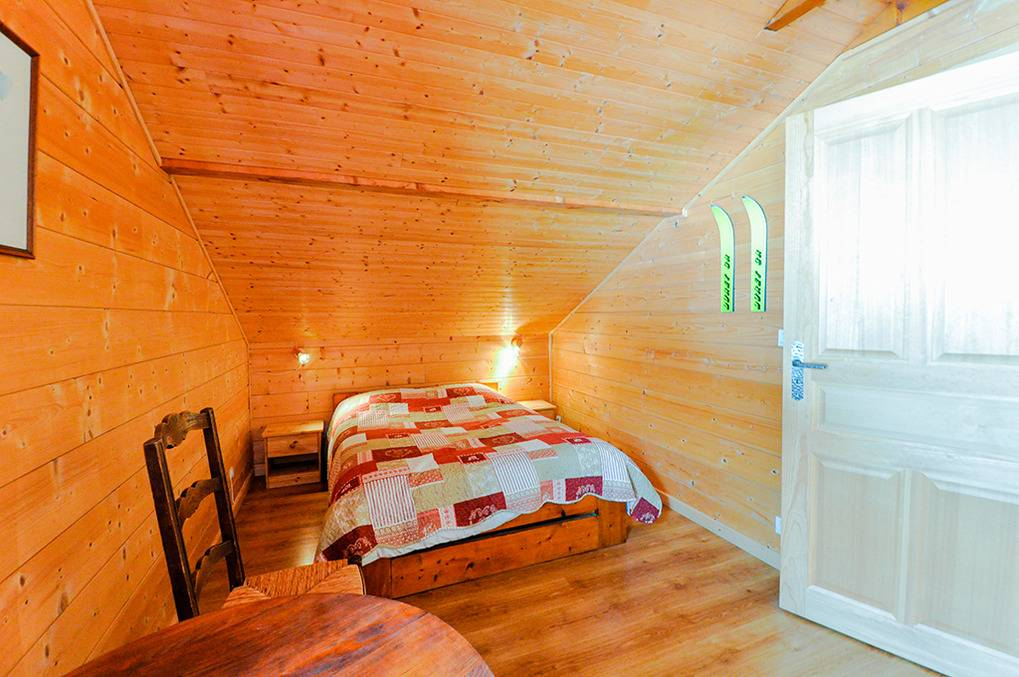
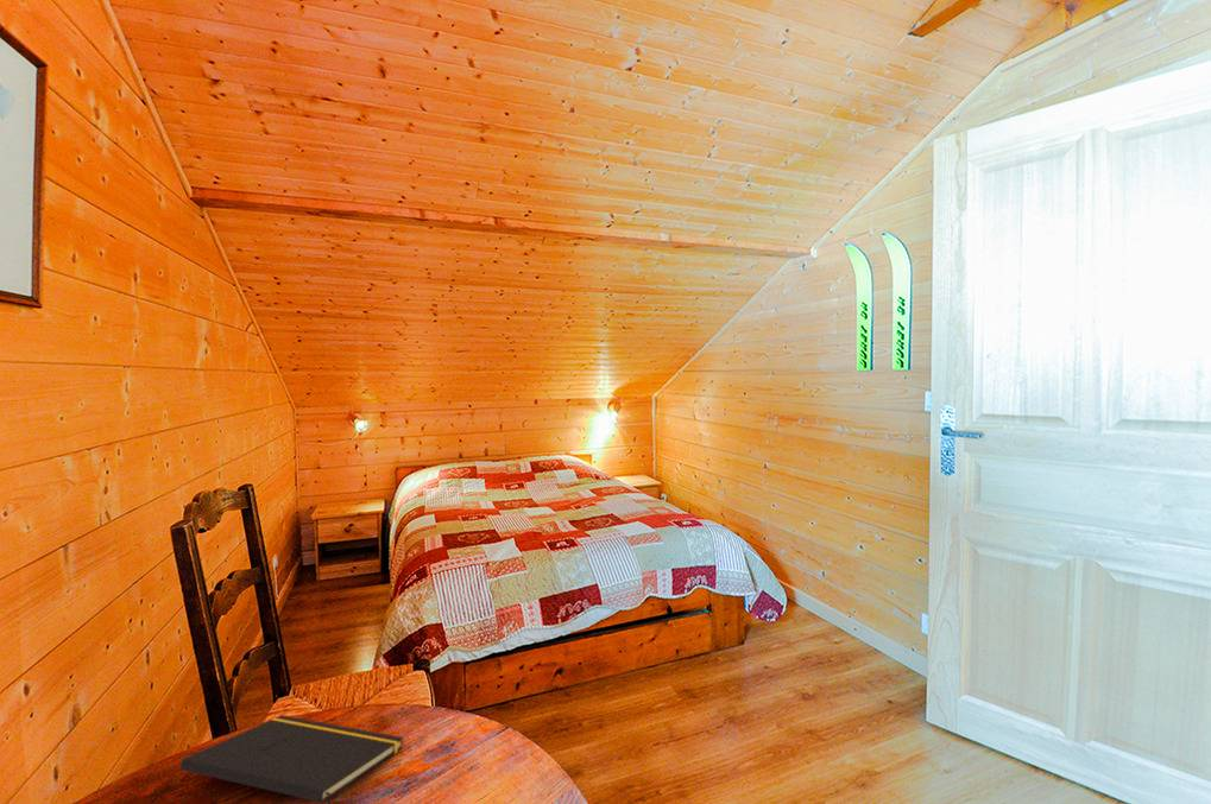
+ notepad (298, 753)
